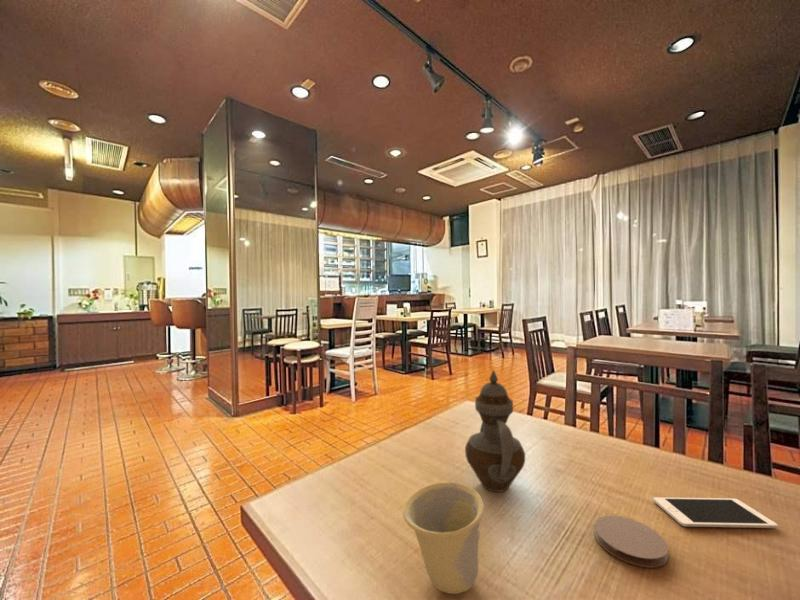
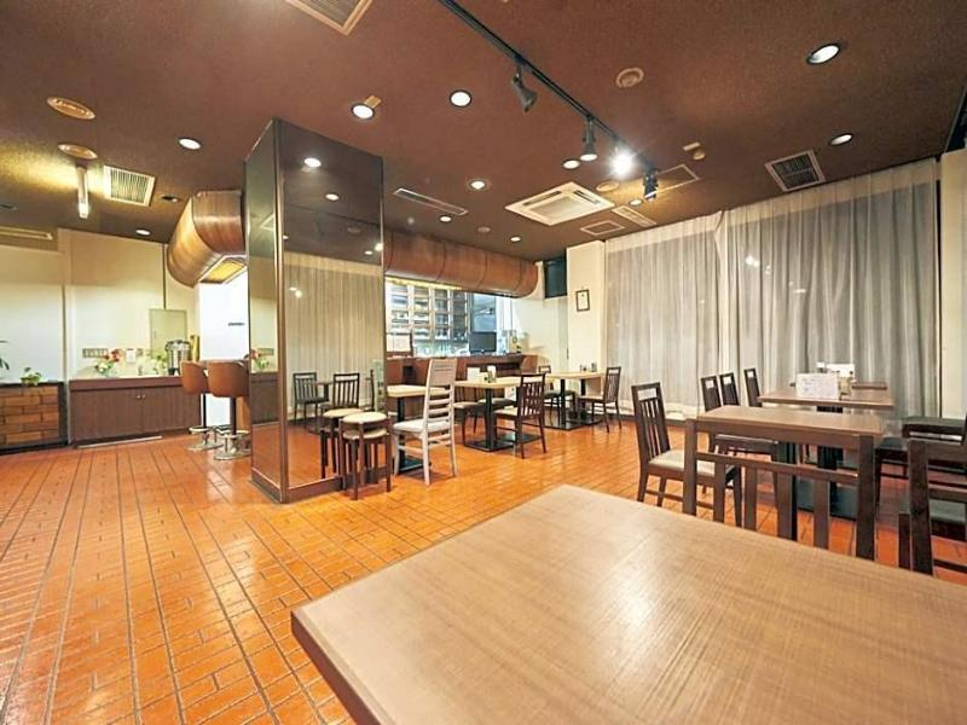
- coaster (629, 539)
- cell phone (711, 511)
- cup (443, 540)
- teapot (494, 428)
